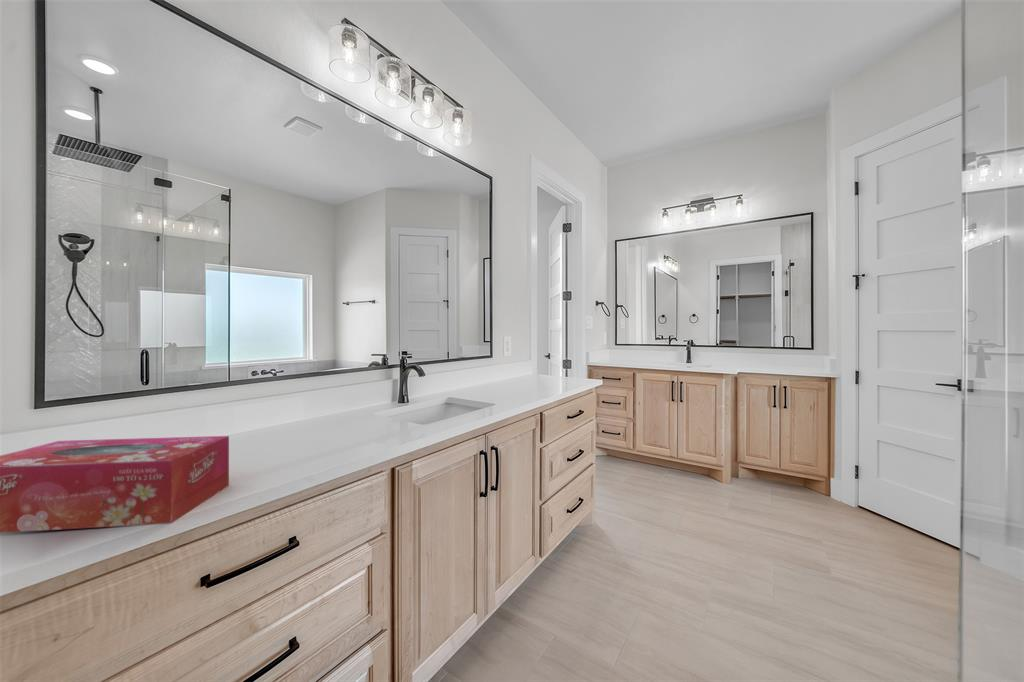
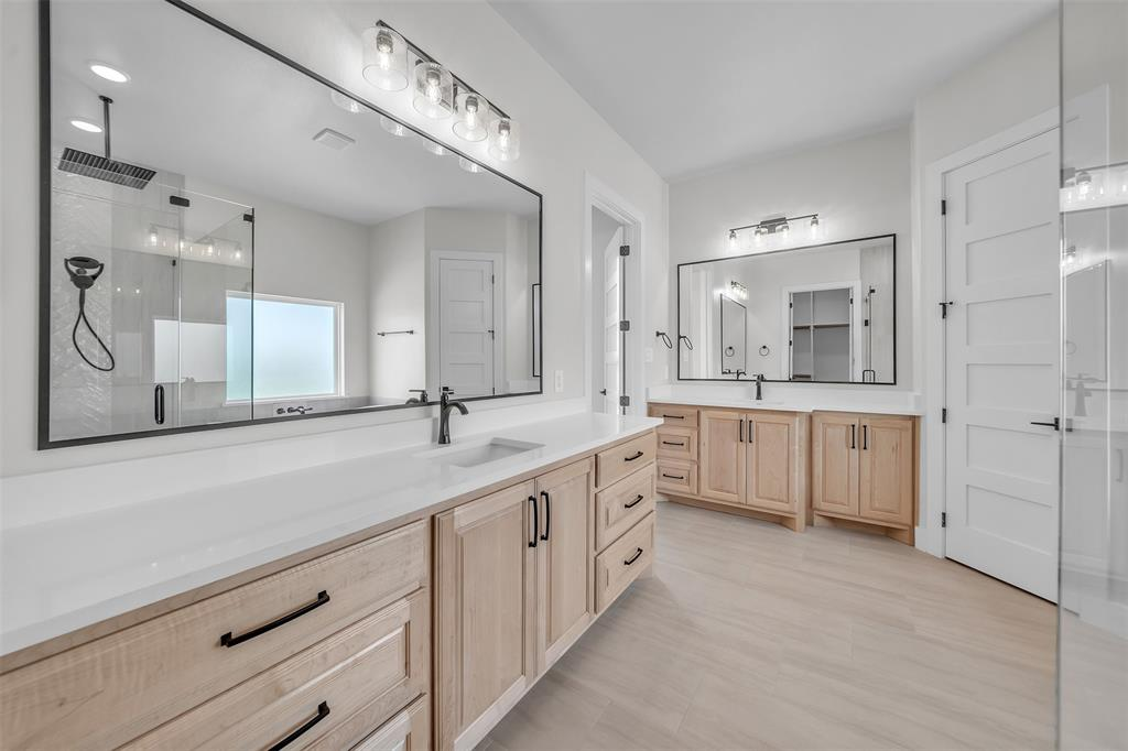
- tissue box (110, 478)
